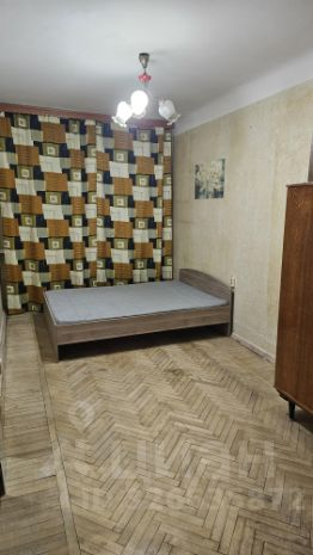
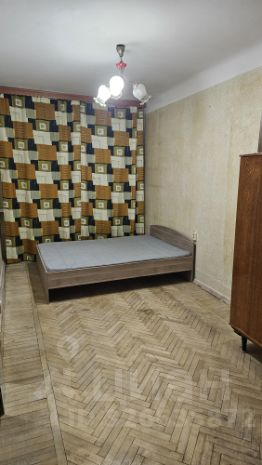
- wall art (208, 180)
